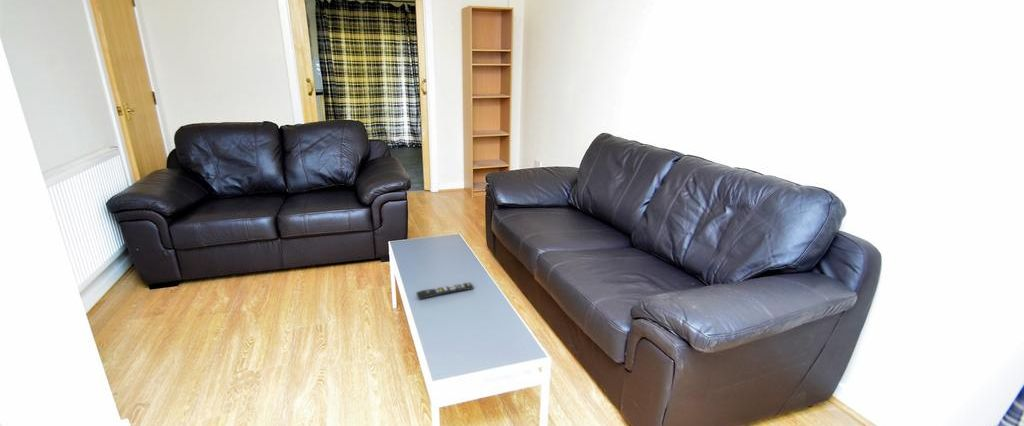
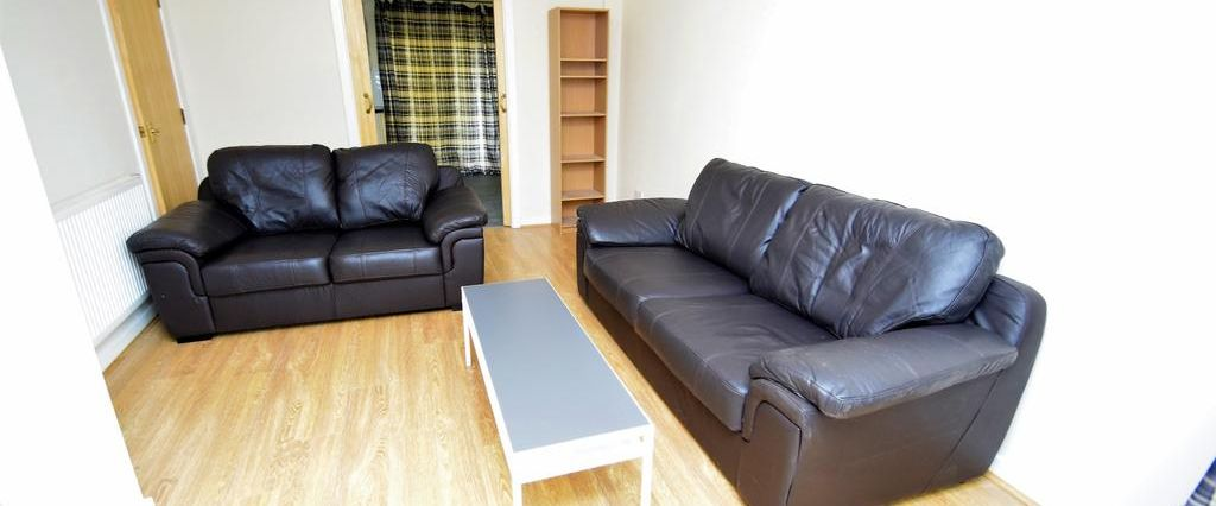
- remote control (445, 290)
